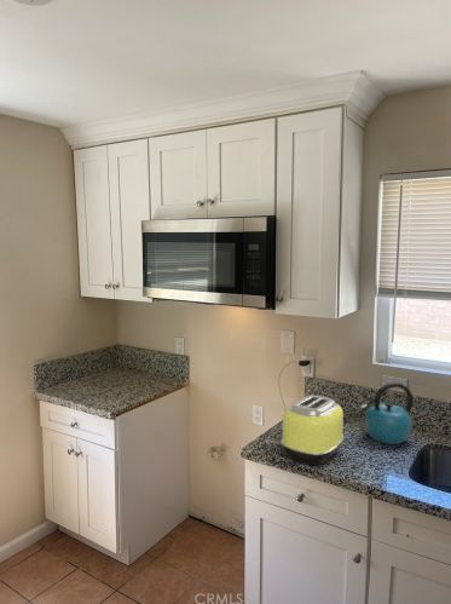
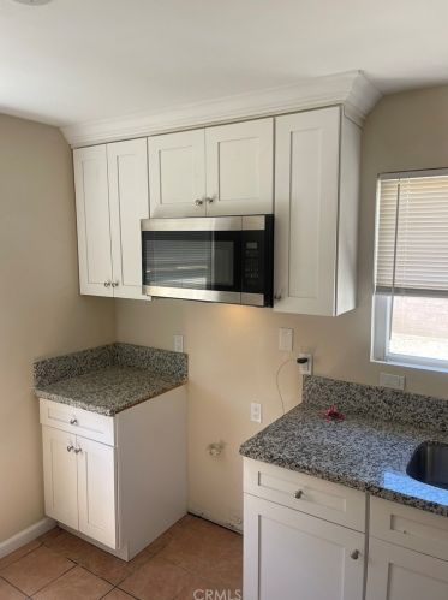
- toaster (314, 426)
- kettle (386, 410)
